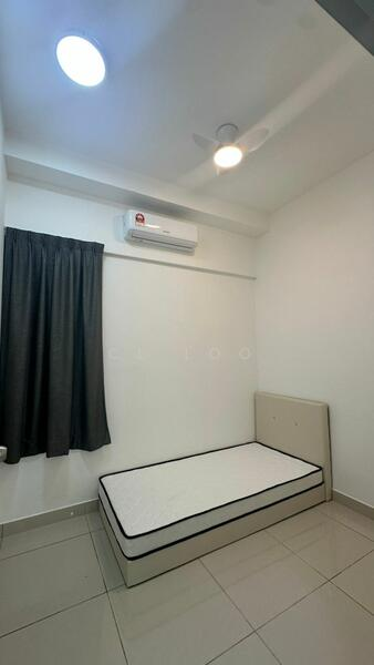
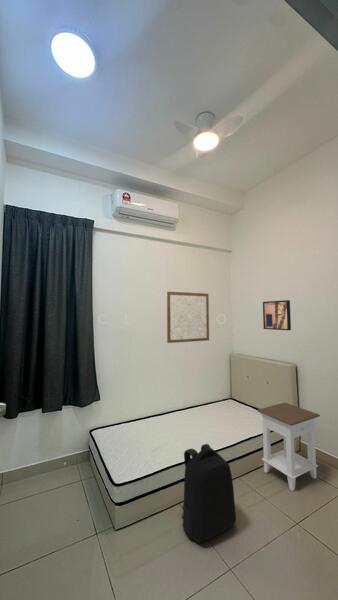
+ backpack (204, 483)
+ nightstand (288, 442)
+ wall art (187, 317)
+ wall art (276, 315)
